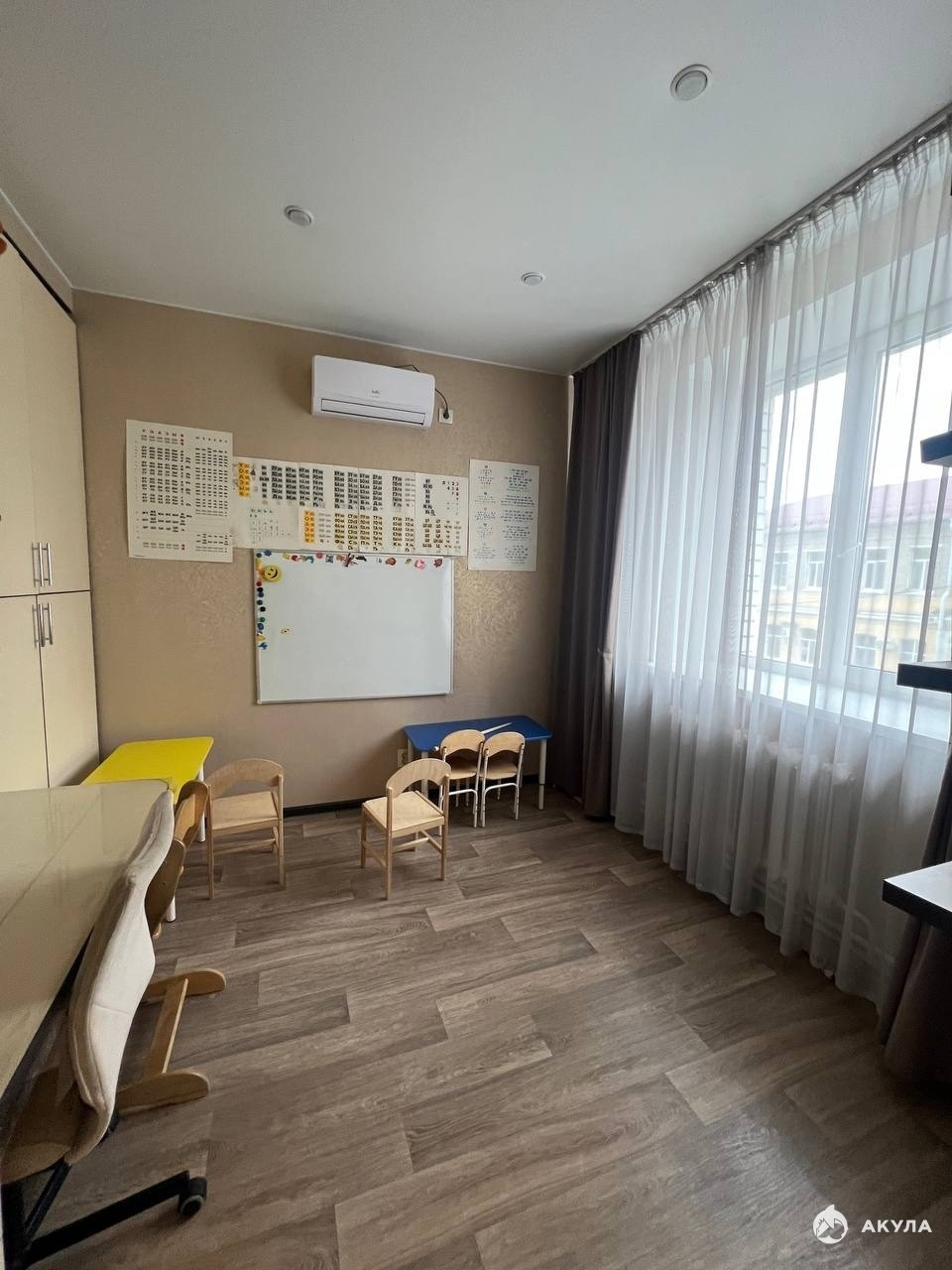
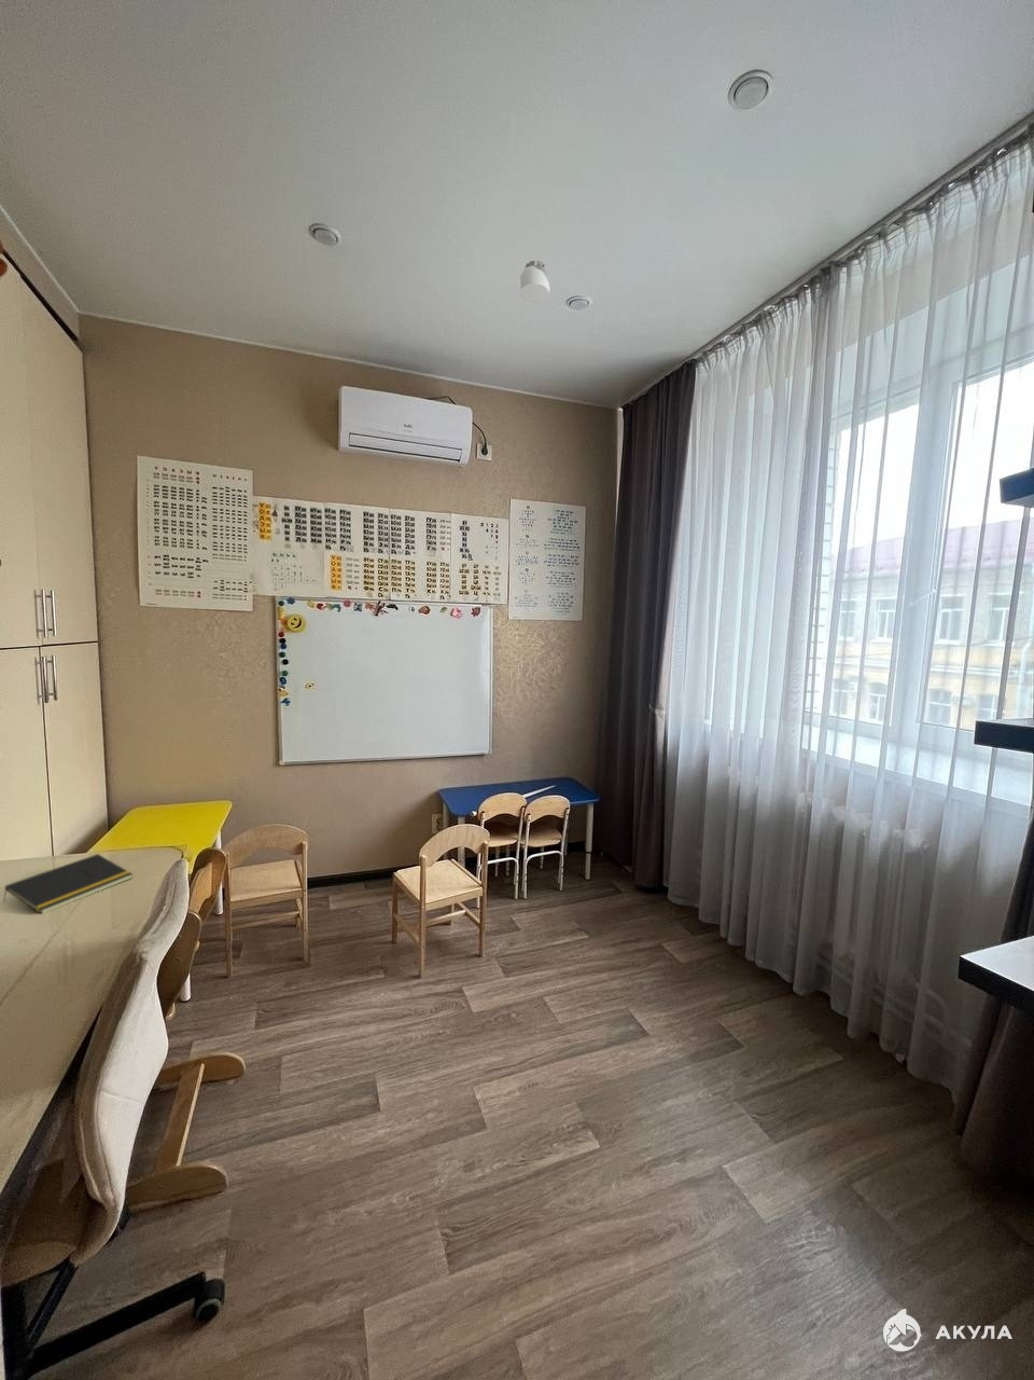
+ smoke detector (534, 280)
+ notepad (72, 881)
